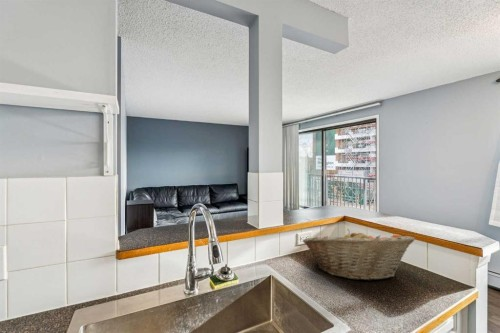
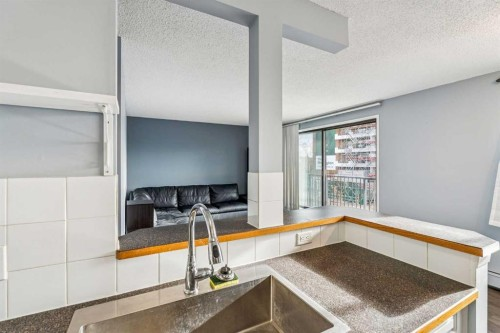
- fruit basket (355, 248)
